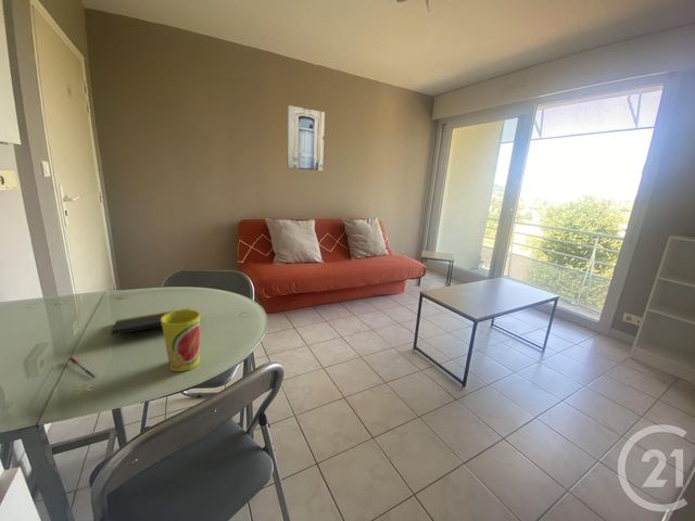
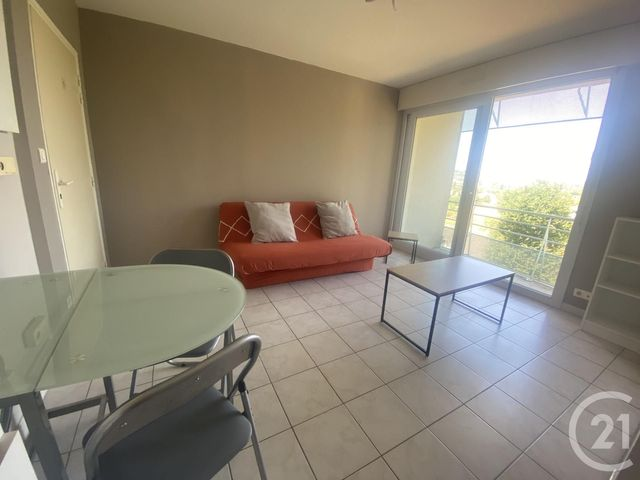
- cup (182, 340)
- notepad (154, 320)
- wall art (305, 139)
- pen (81, 367)
